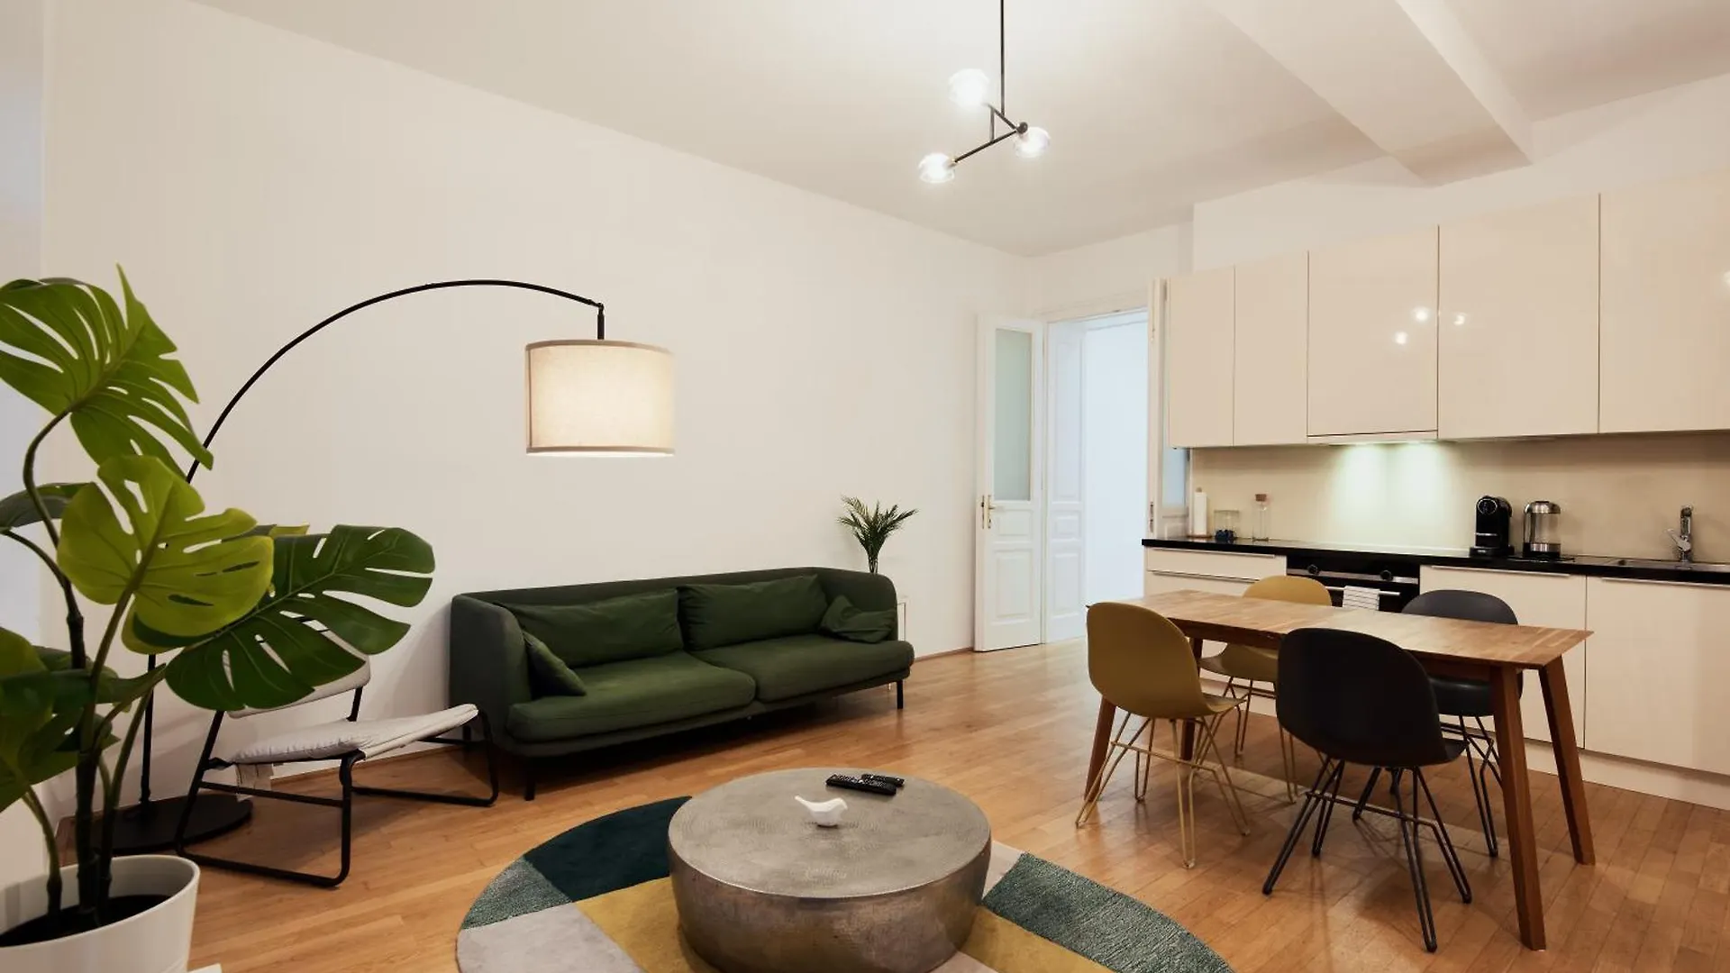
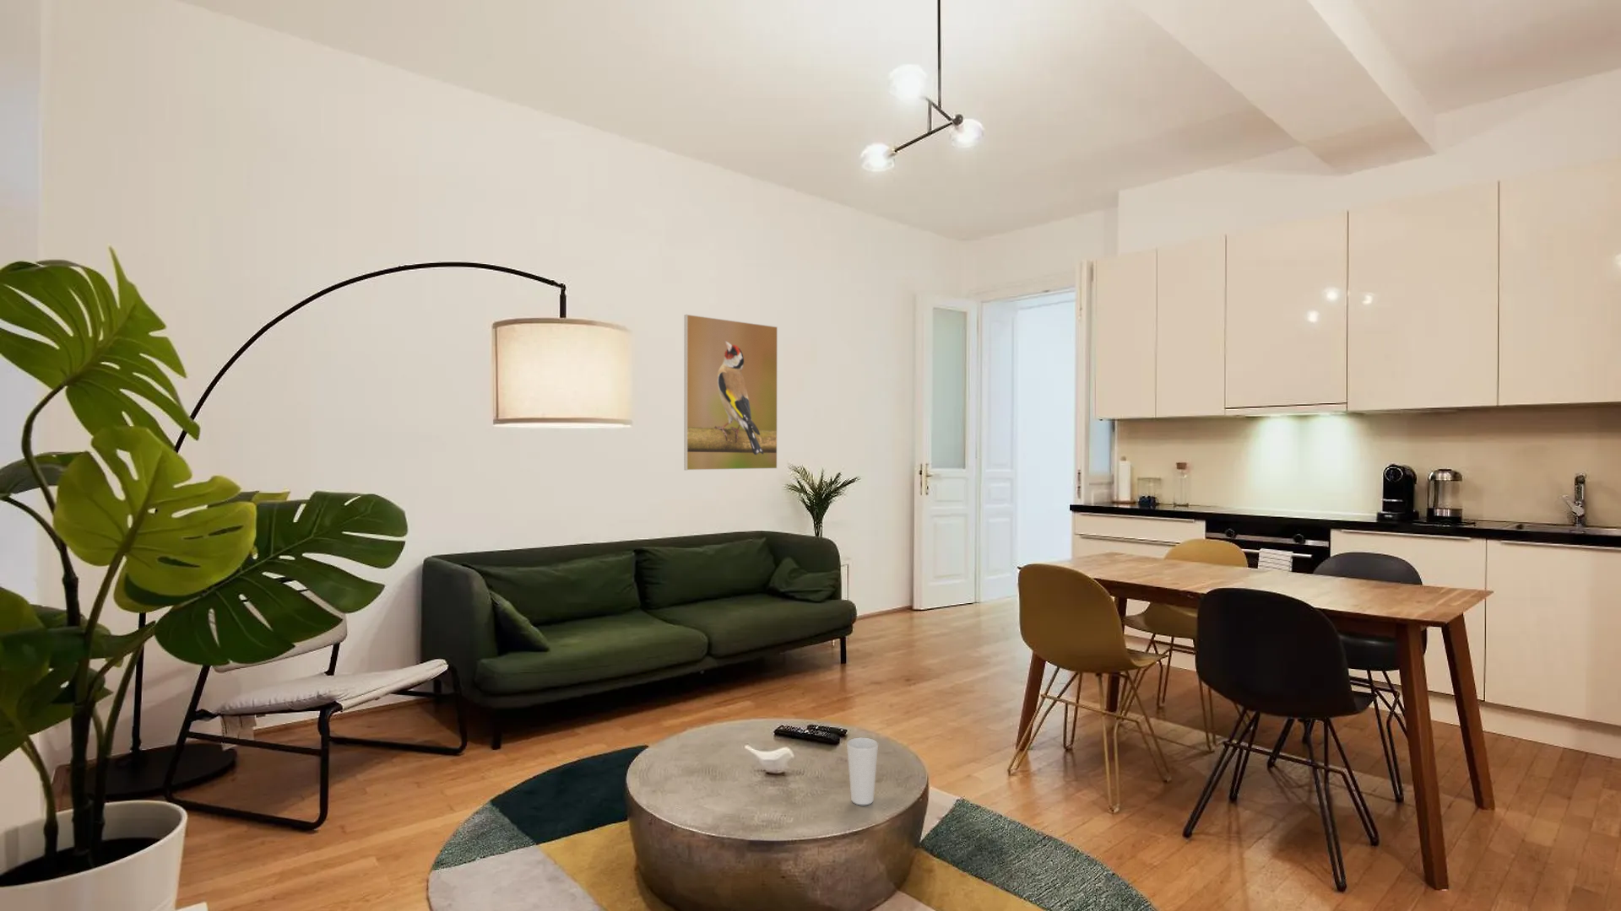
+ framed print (733, 395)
+ cup (862, 772)
